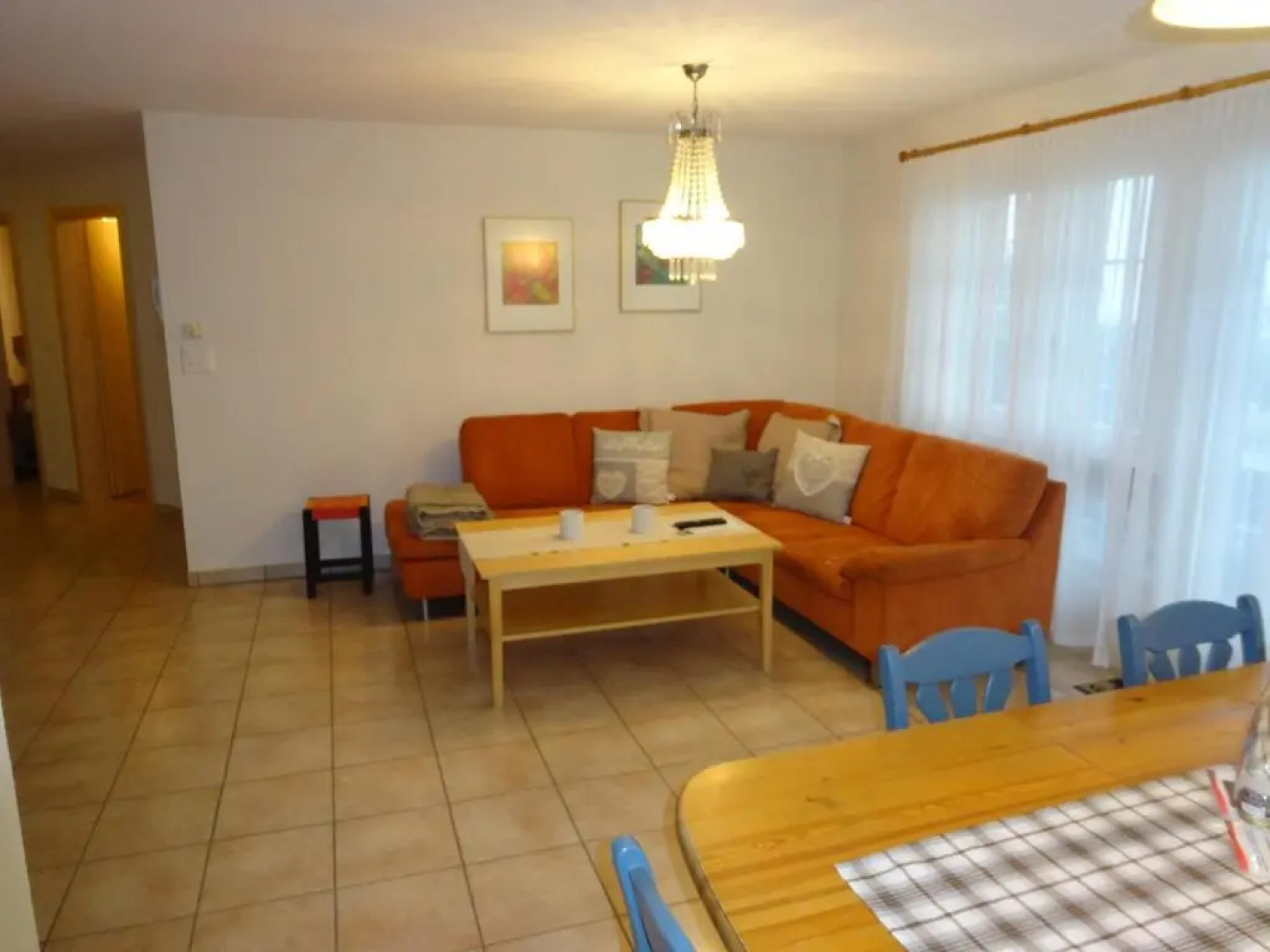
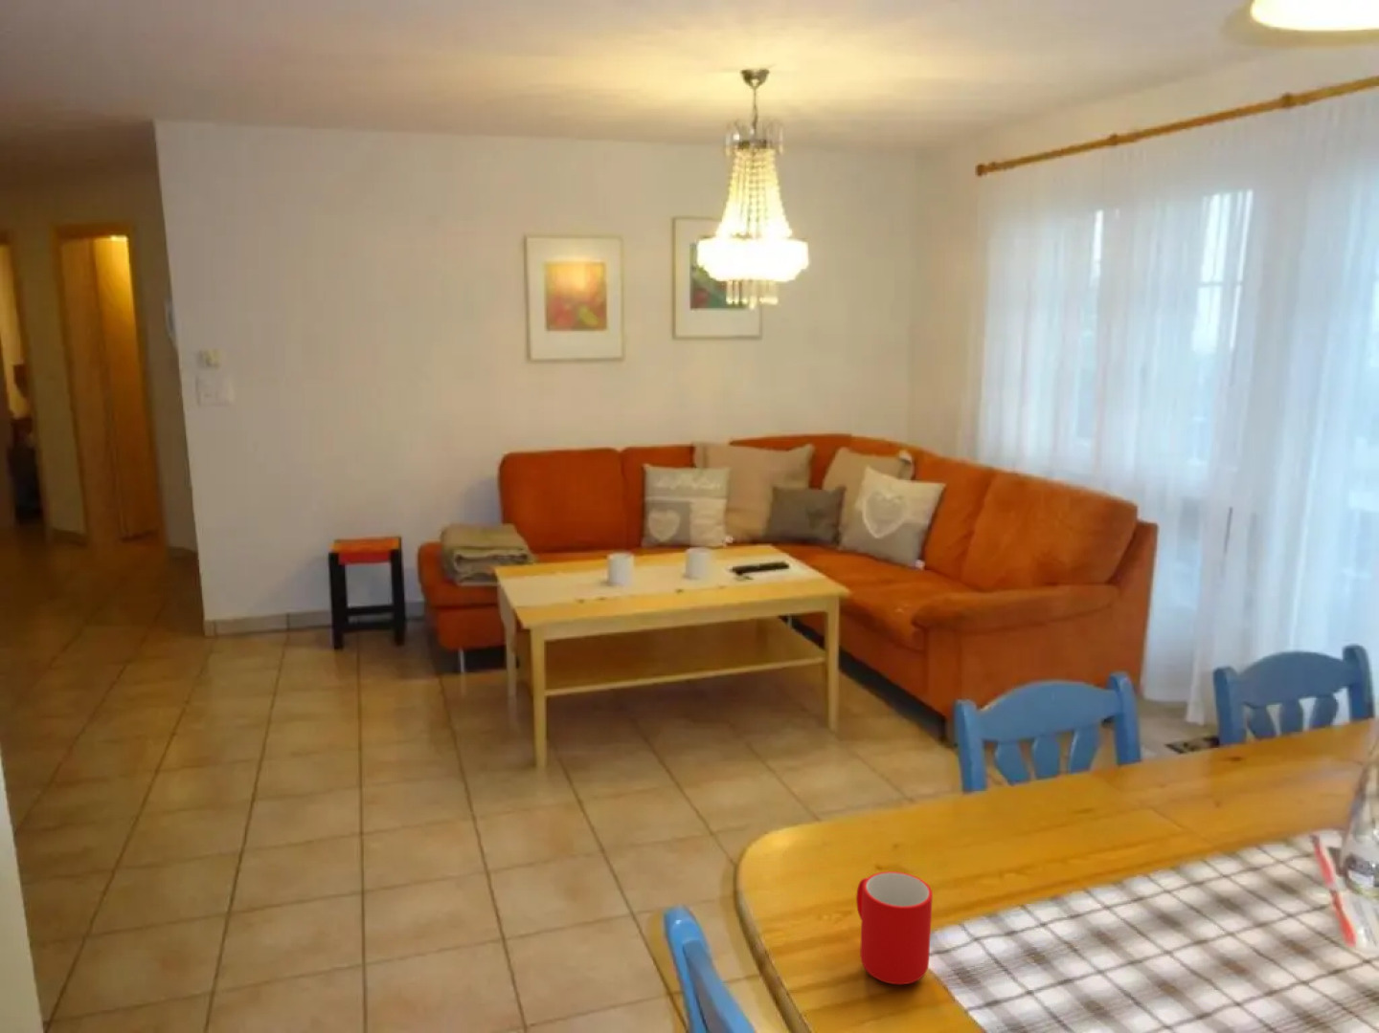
+ cup (886, 920)
